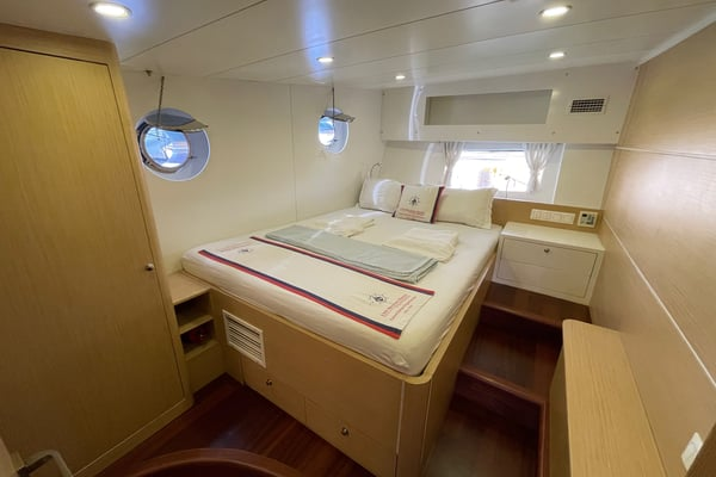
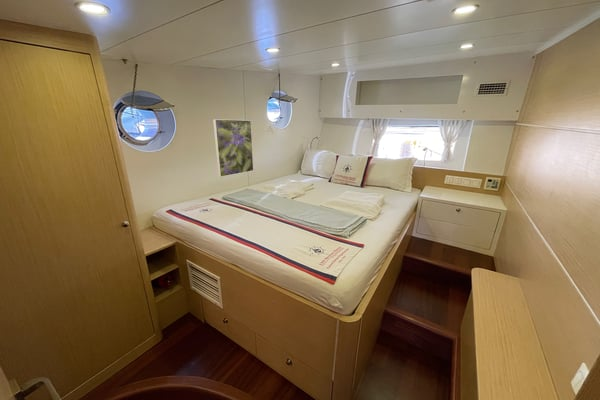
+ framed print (235, 147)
